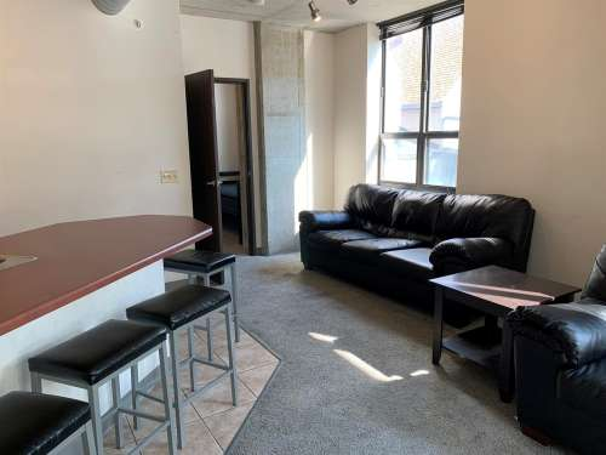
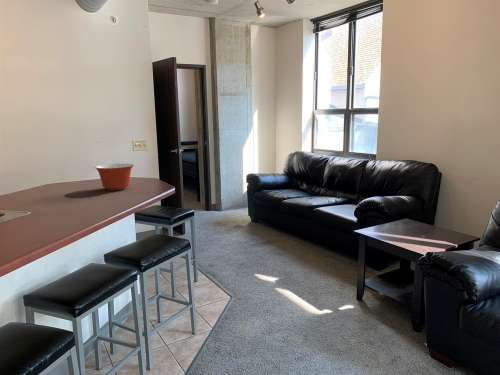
+ mixing bowl (115, 177)
